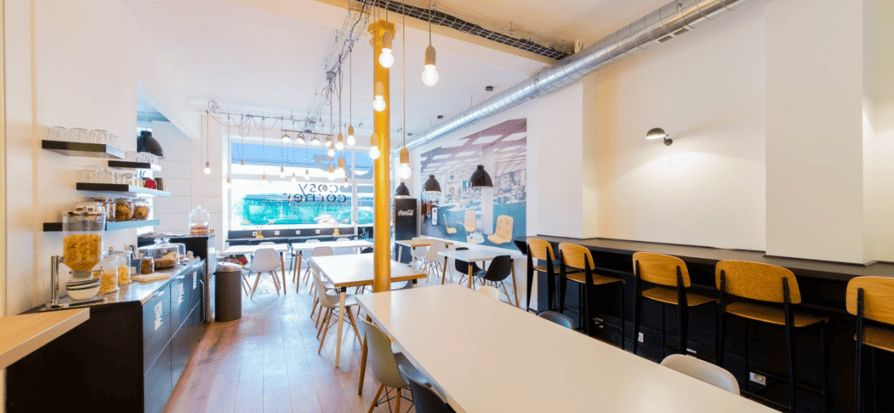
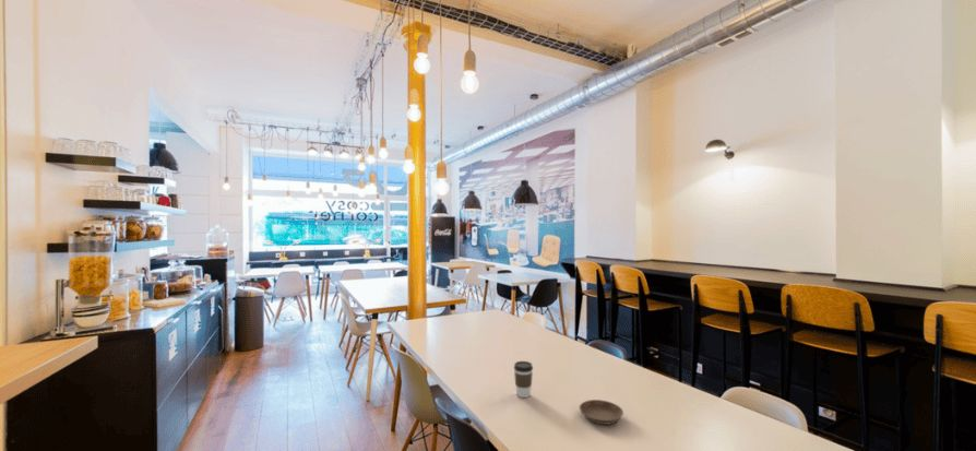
+ saucer (600, 413)
+ coffee cup (523, 379)
